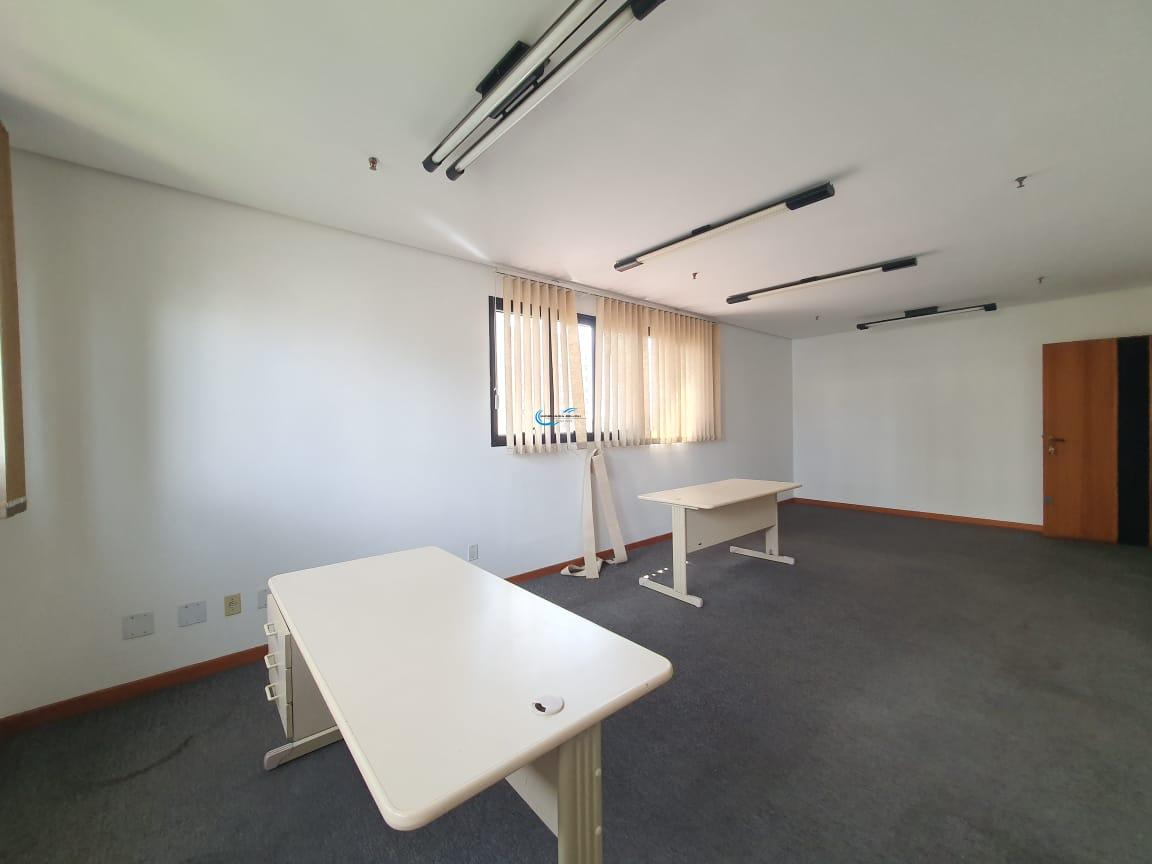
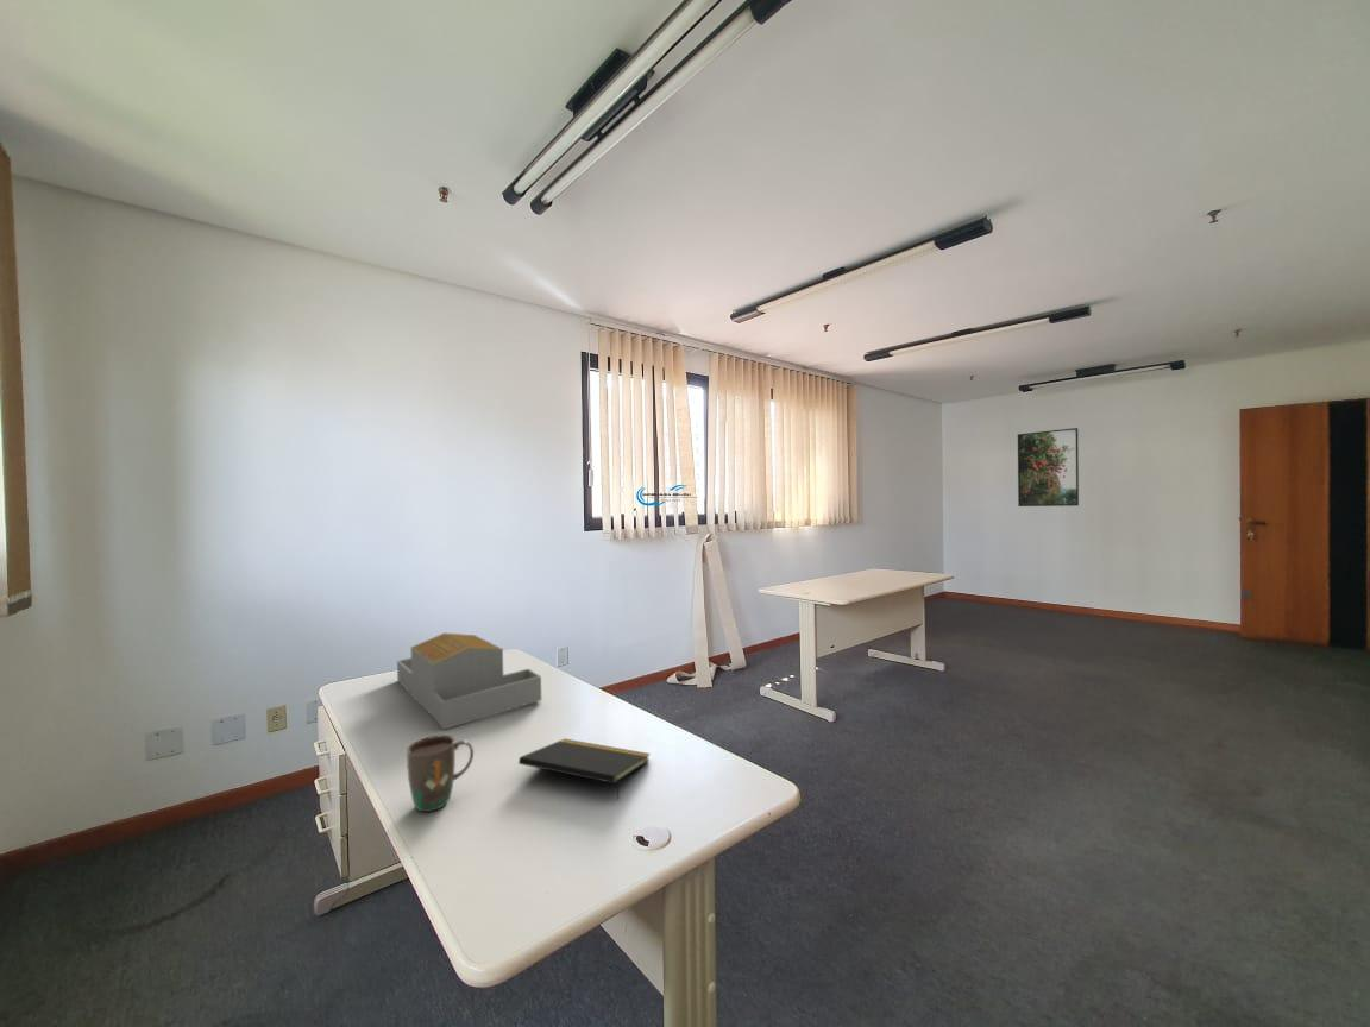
+ mug (441, 770)
+ notepad (586, 758)
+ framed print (1047, 468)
+ architectural model (464, 662)
